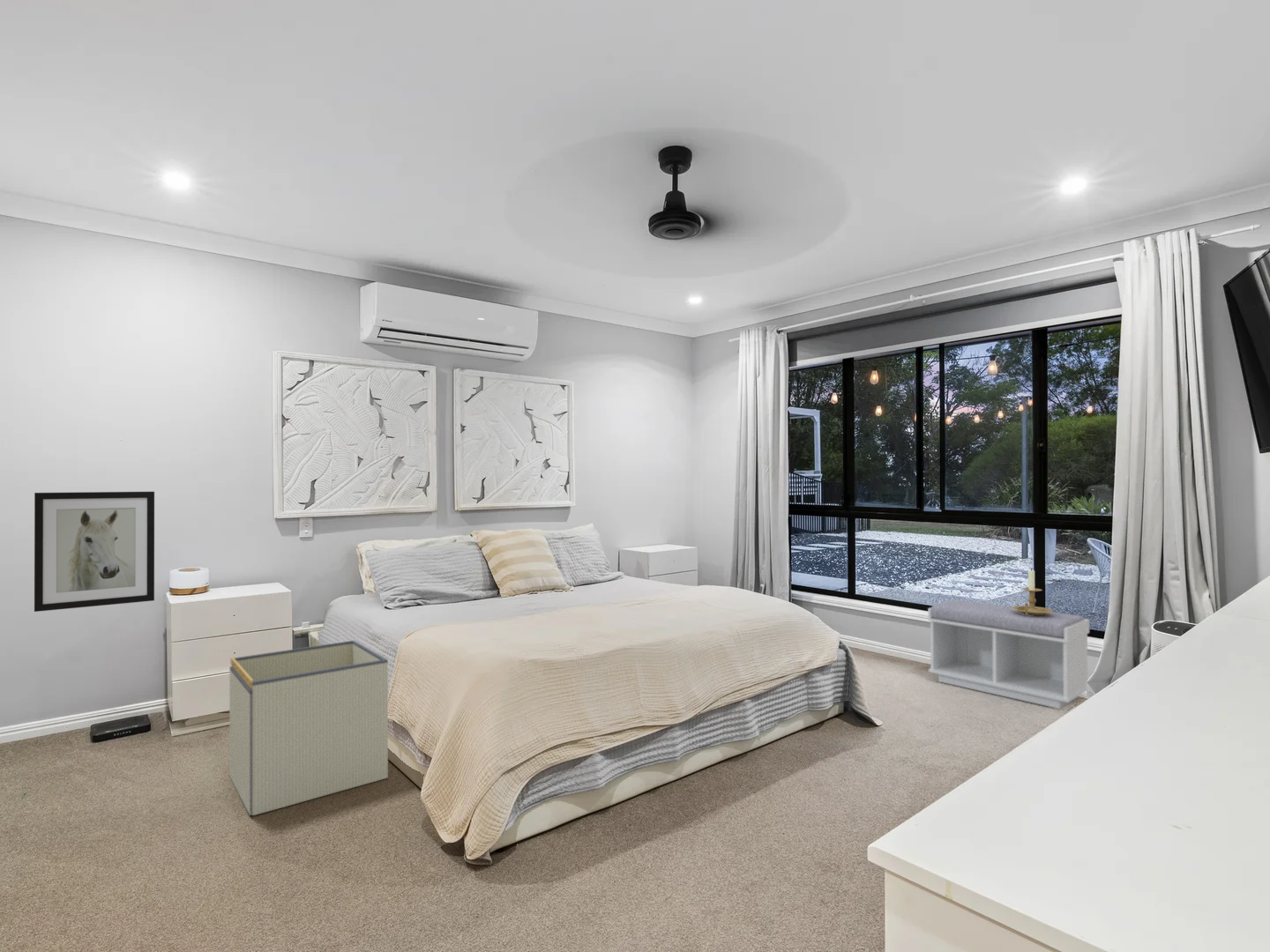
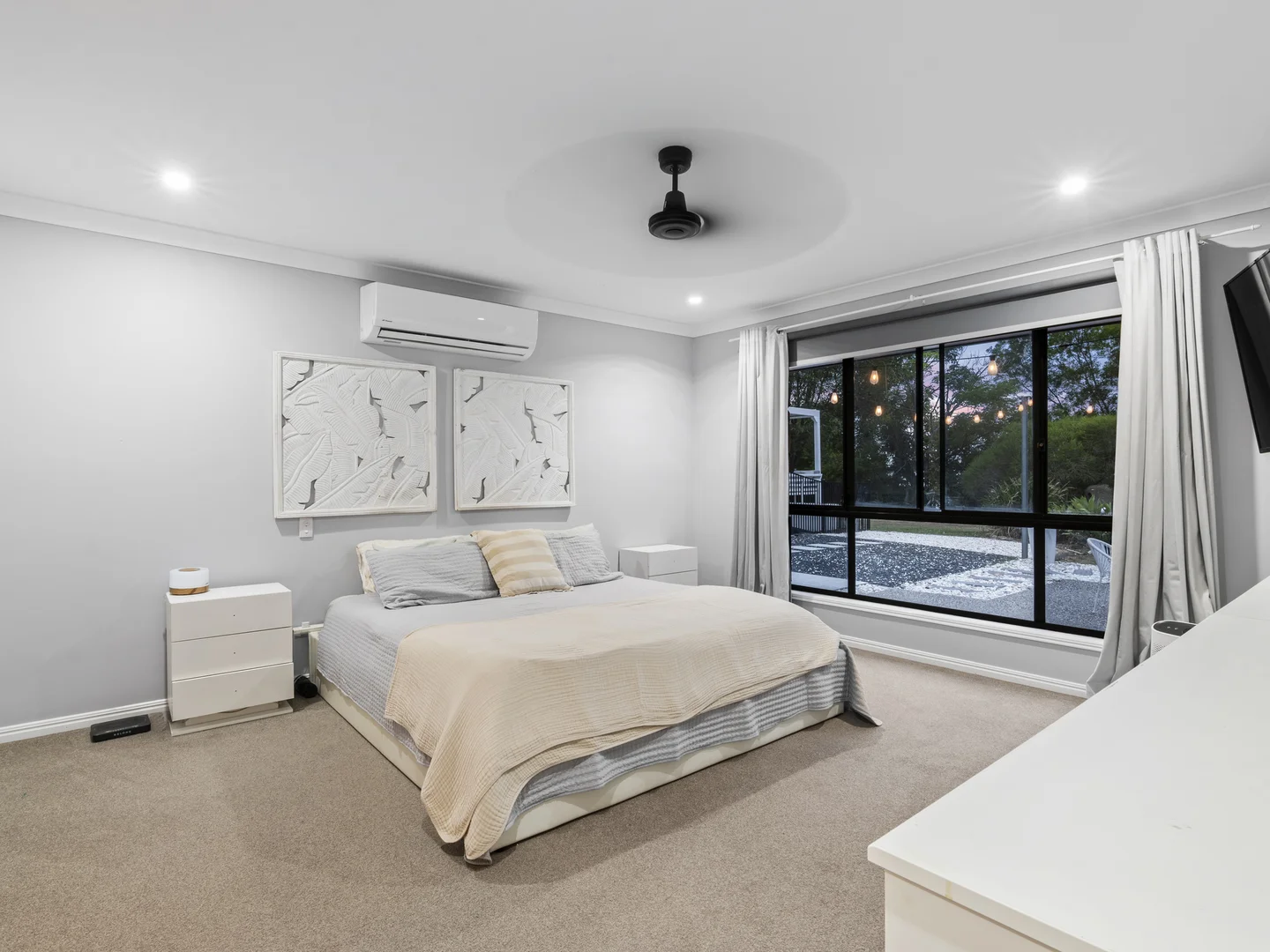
- storage bin (308, 717)
- candle holder (1031, 591)
- bench (1005, 649)
- wall art (96, 548)
